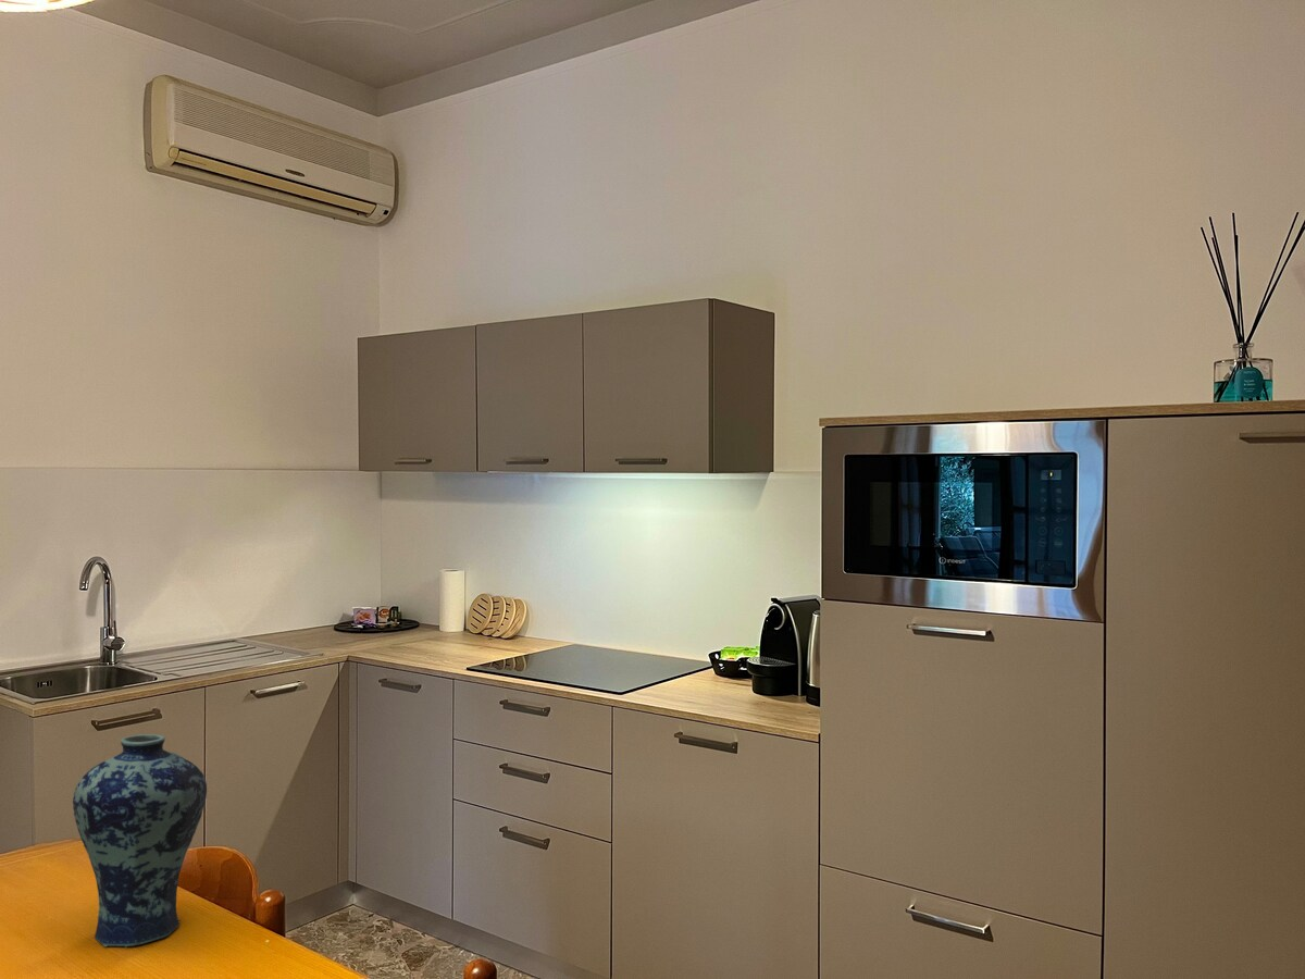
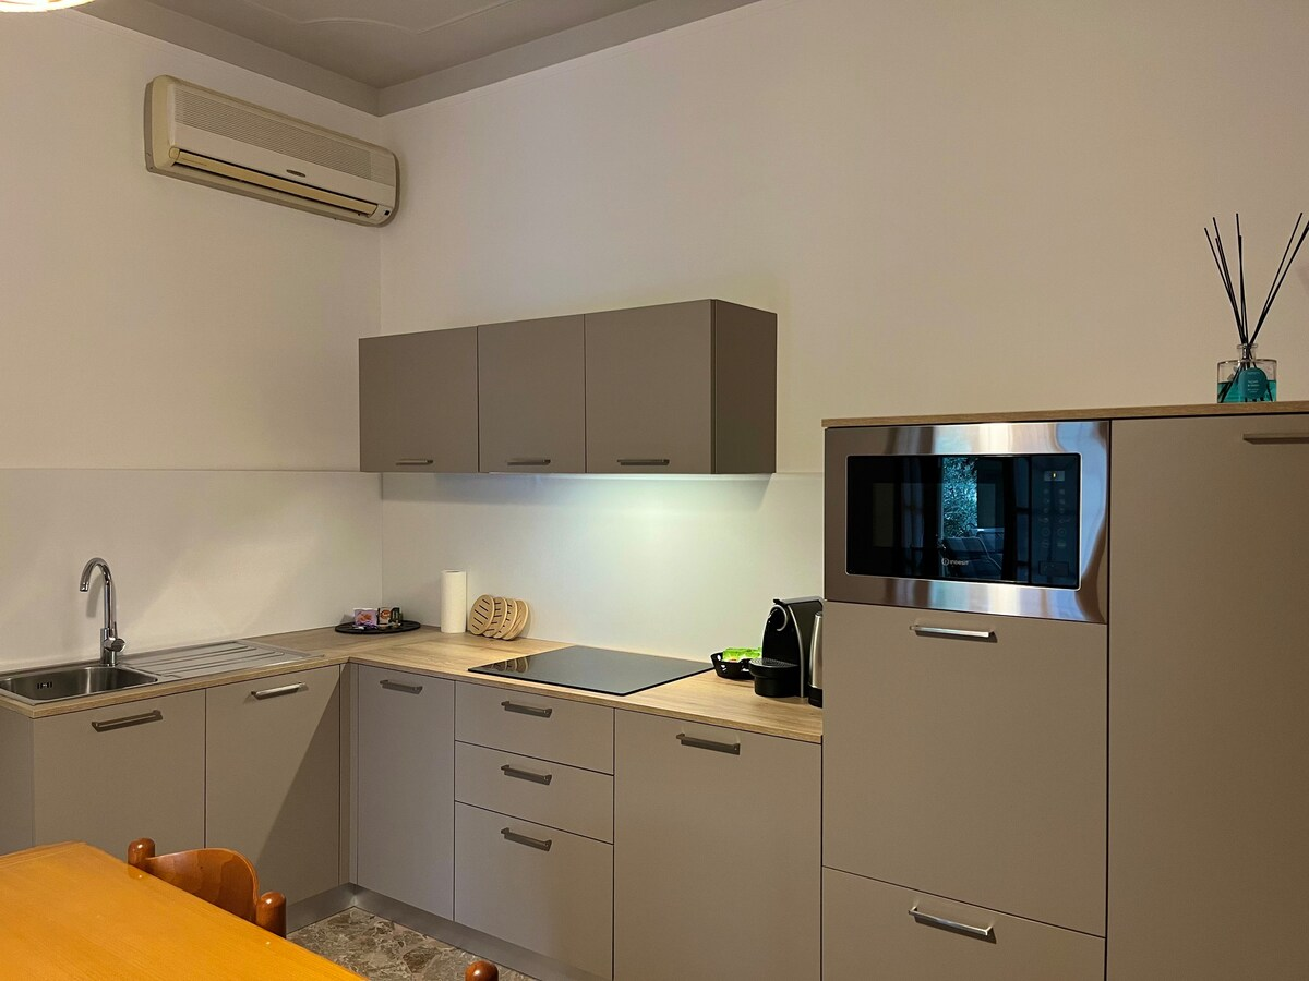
- vase (141, 833)
